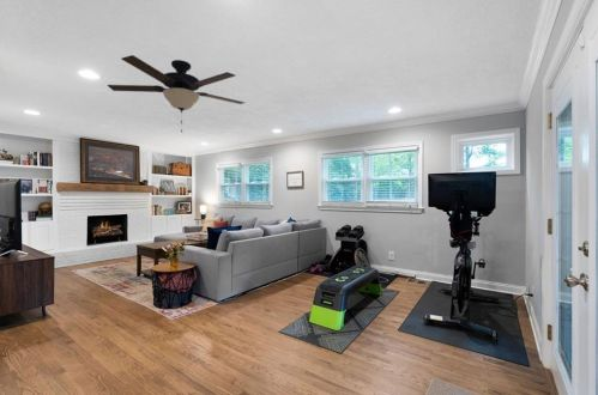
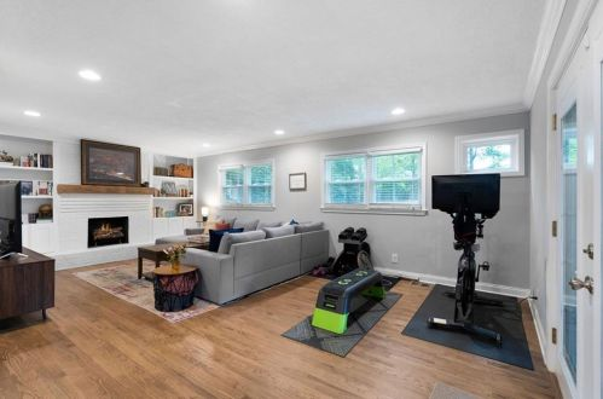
- ceiling fan (181, 99)
